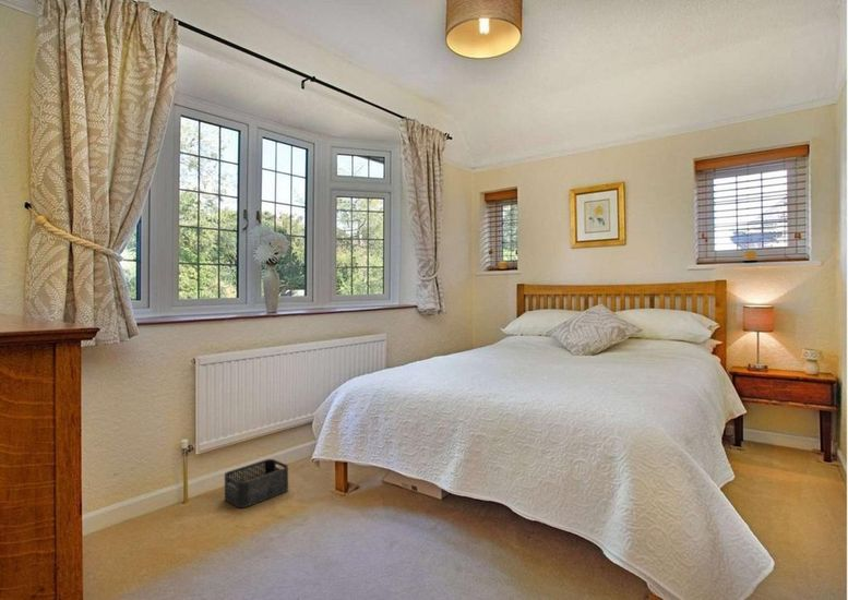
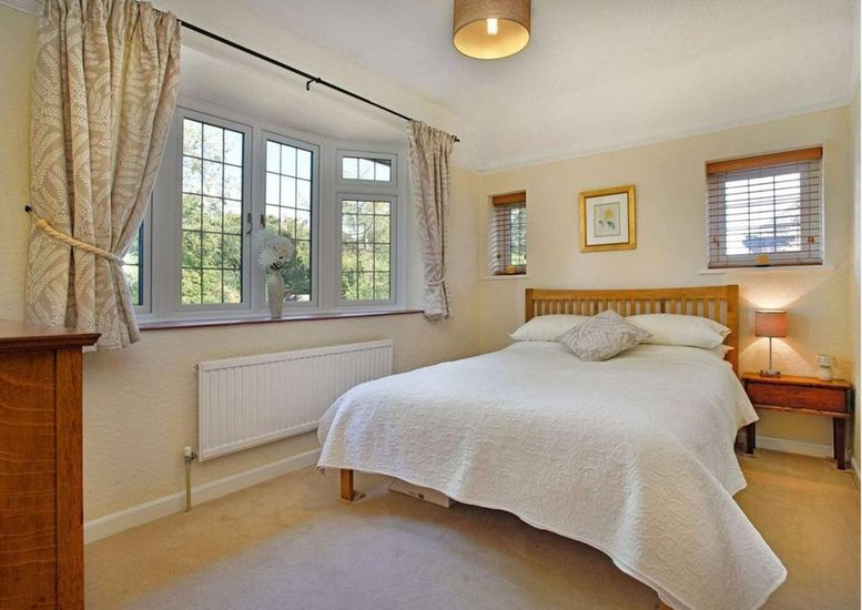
- storage bin (256, 481)
